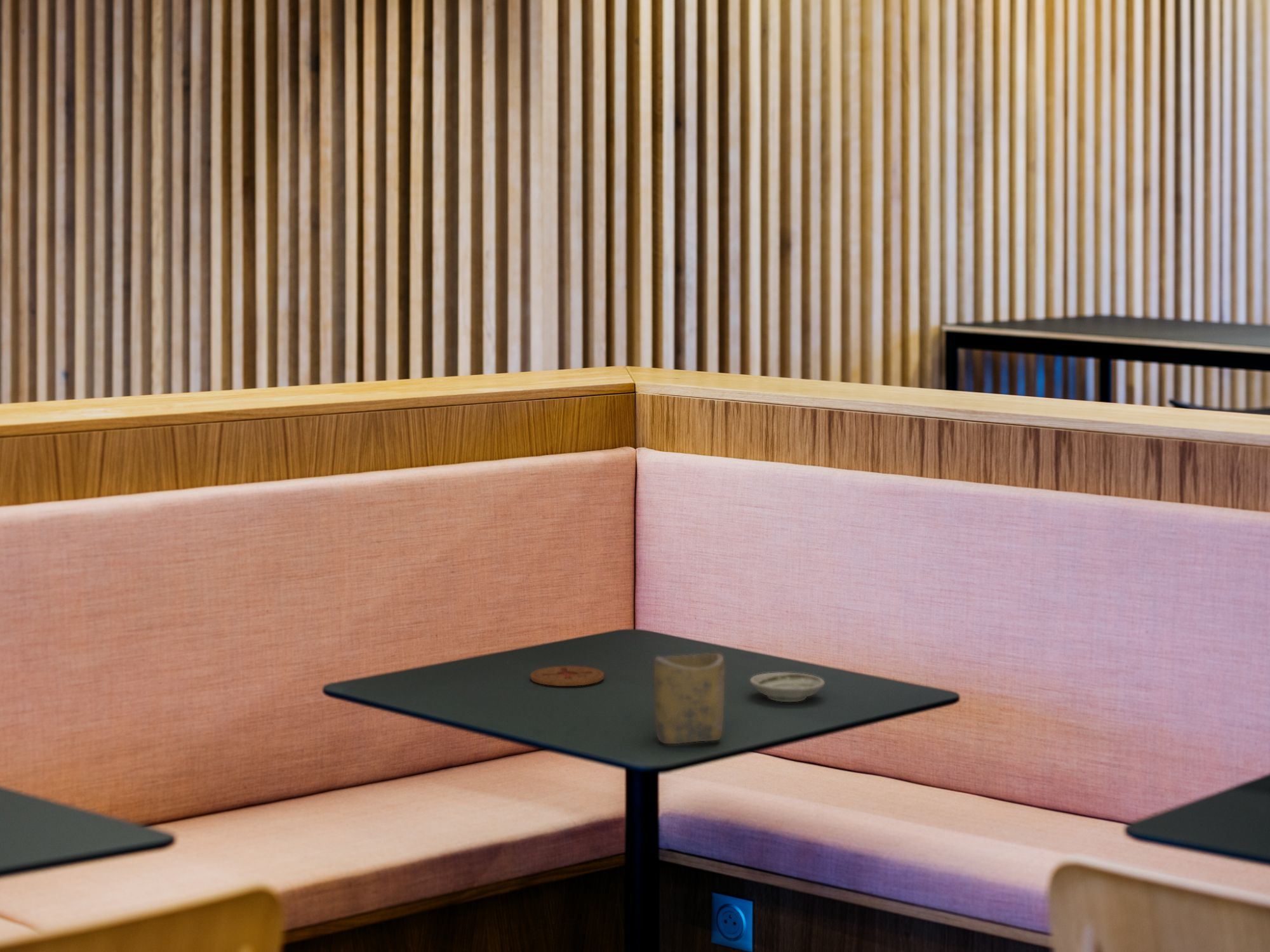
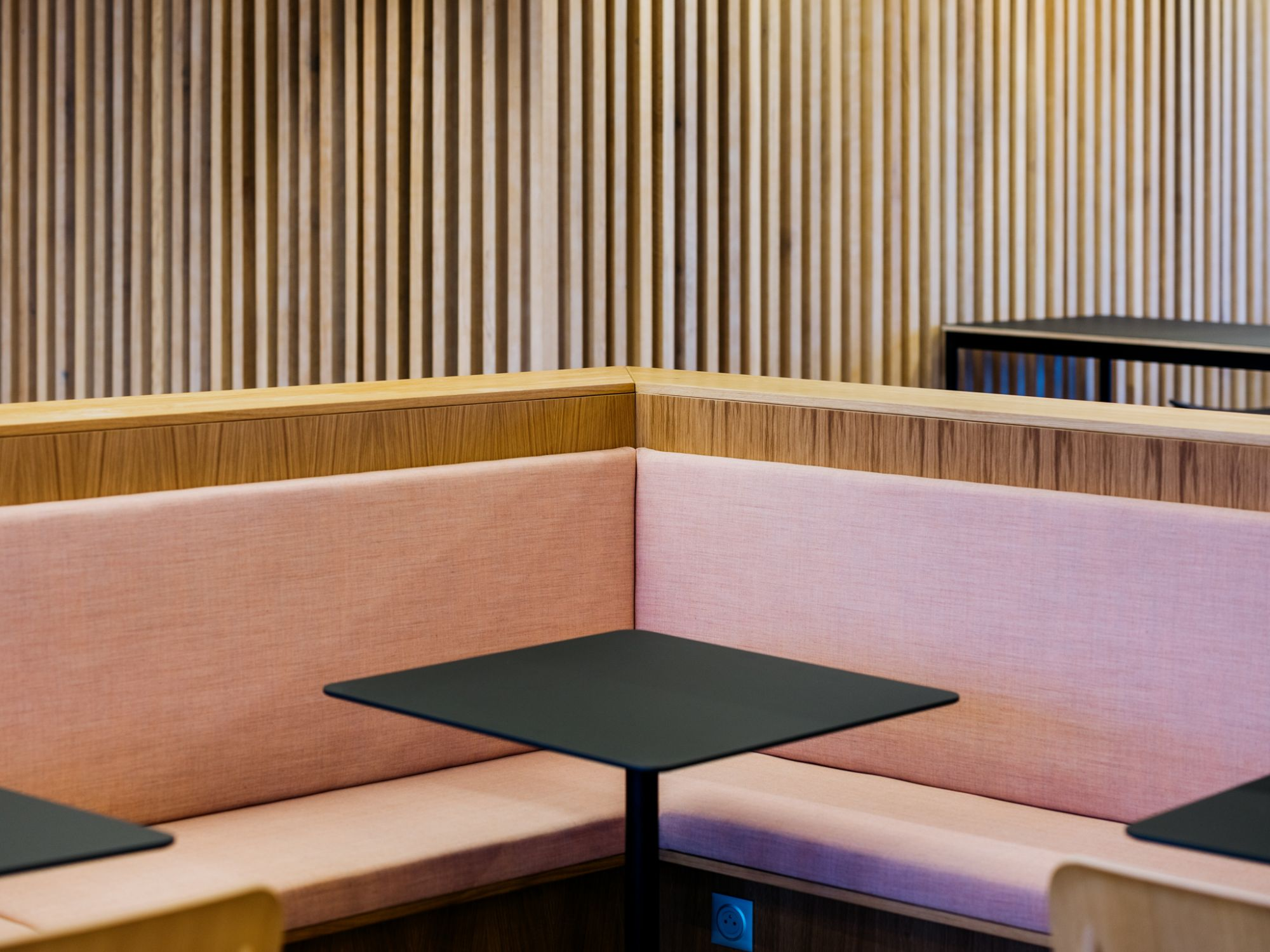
- coaster (567, 675)
- saucer (787, 689)
- cup (689, 698)
